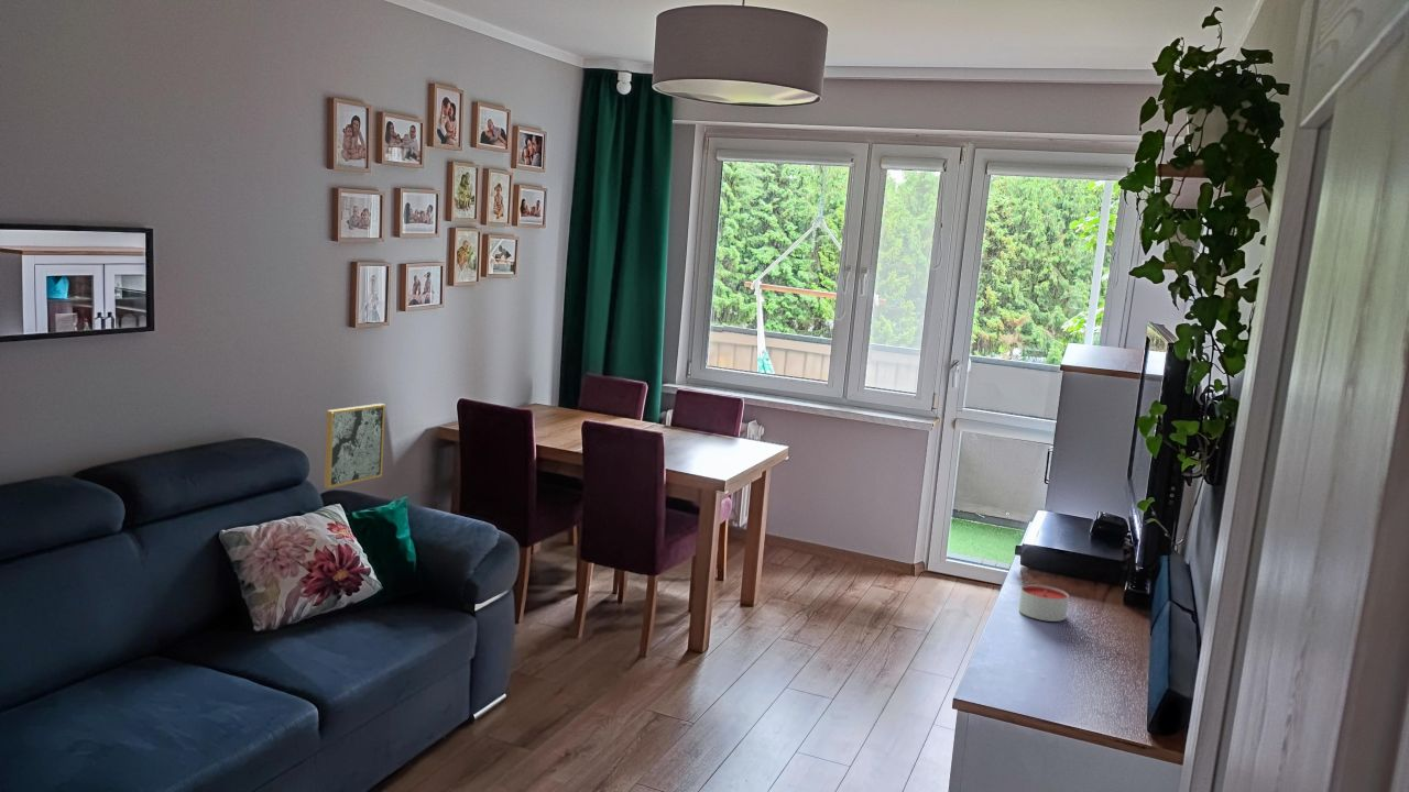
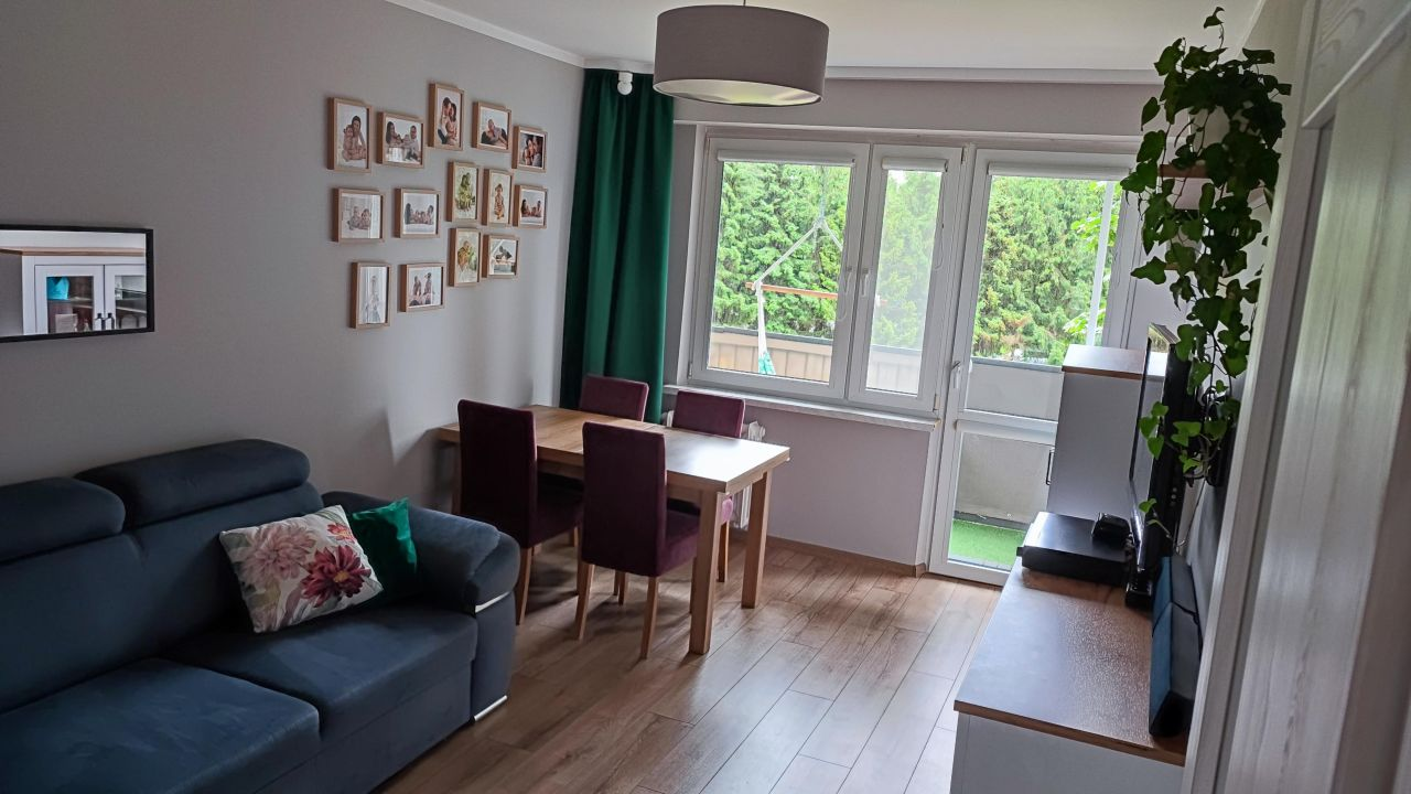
- candle (1042, 602)
- wall art (356, 444)
